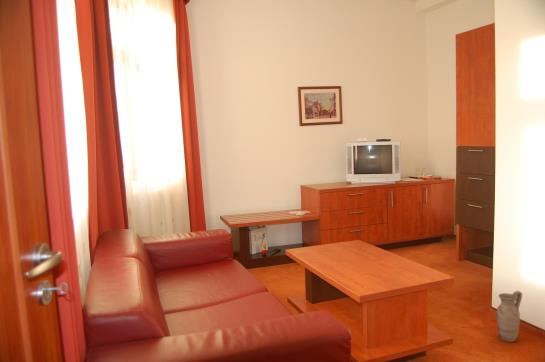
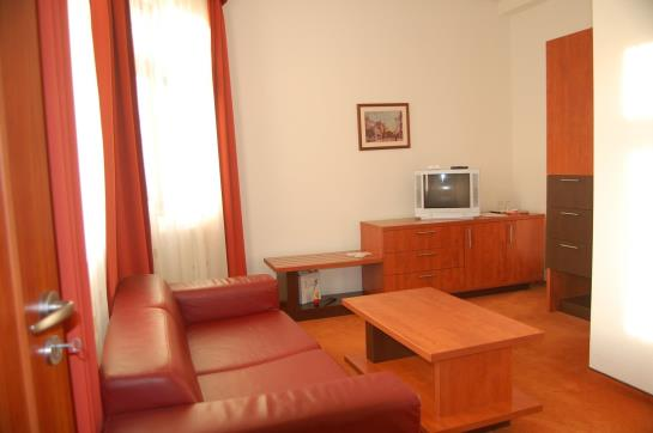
- ceramic jug (509, 315)
